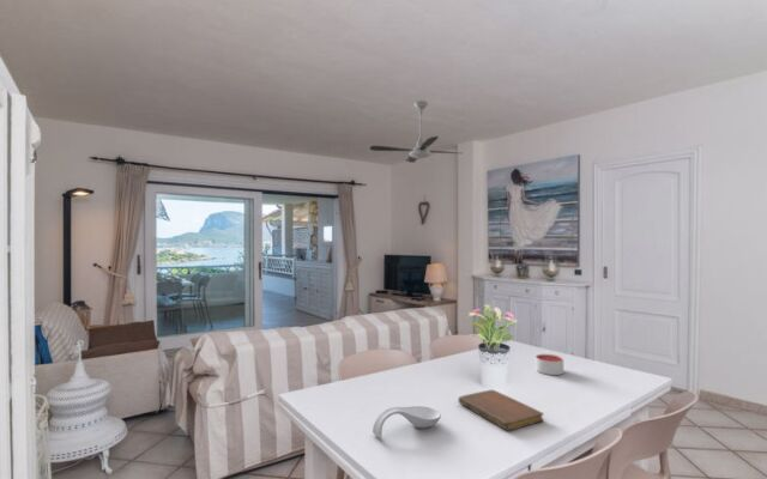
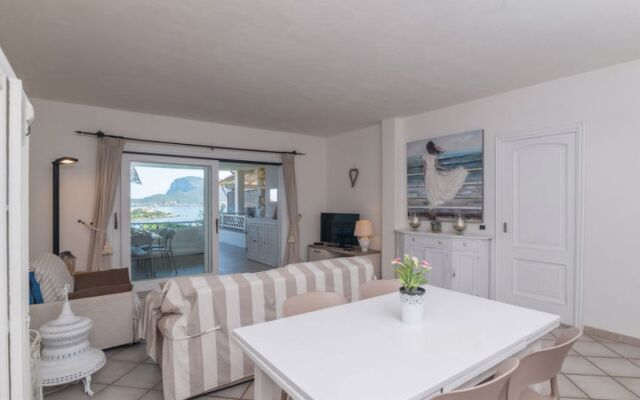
- ceiling fan (419, 129)
- spoon rest (407, 417)
- candle (549, 363)
- notebook (499, 407)
